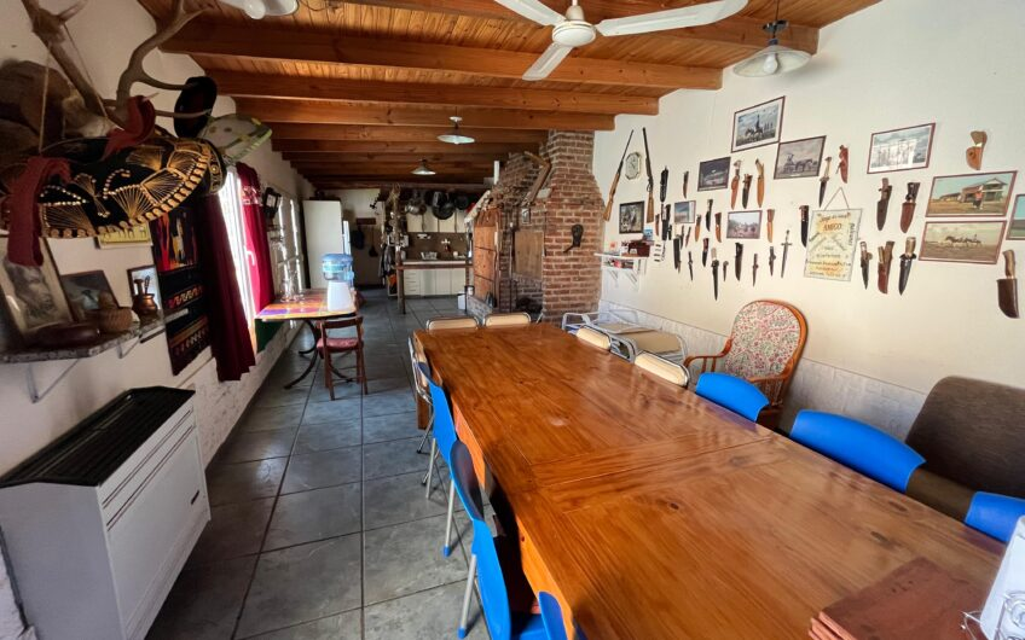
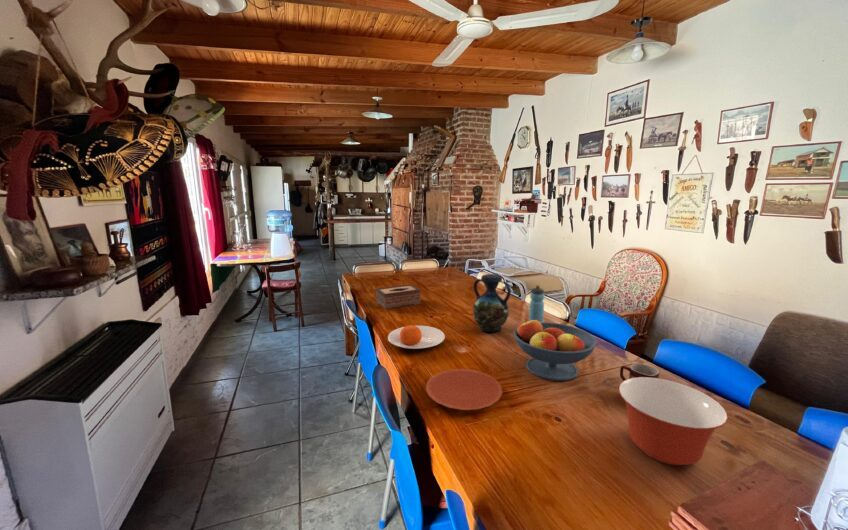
+ water bottle (536, 307)
+ fruit bowl (552, 346)
+ vase (491, 302)
+ mug (637, 377)
+ plate (463, 390)
+ tissue box (398, 296)
+ plate (416, 334)
+ mixing bowl (665, 424)
